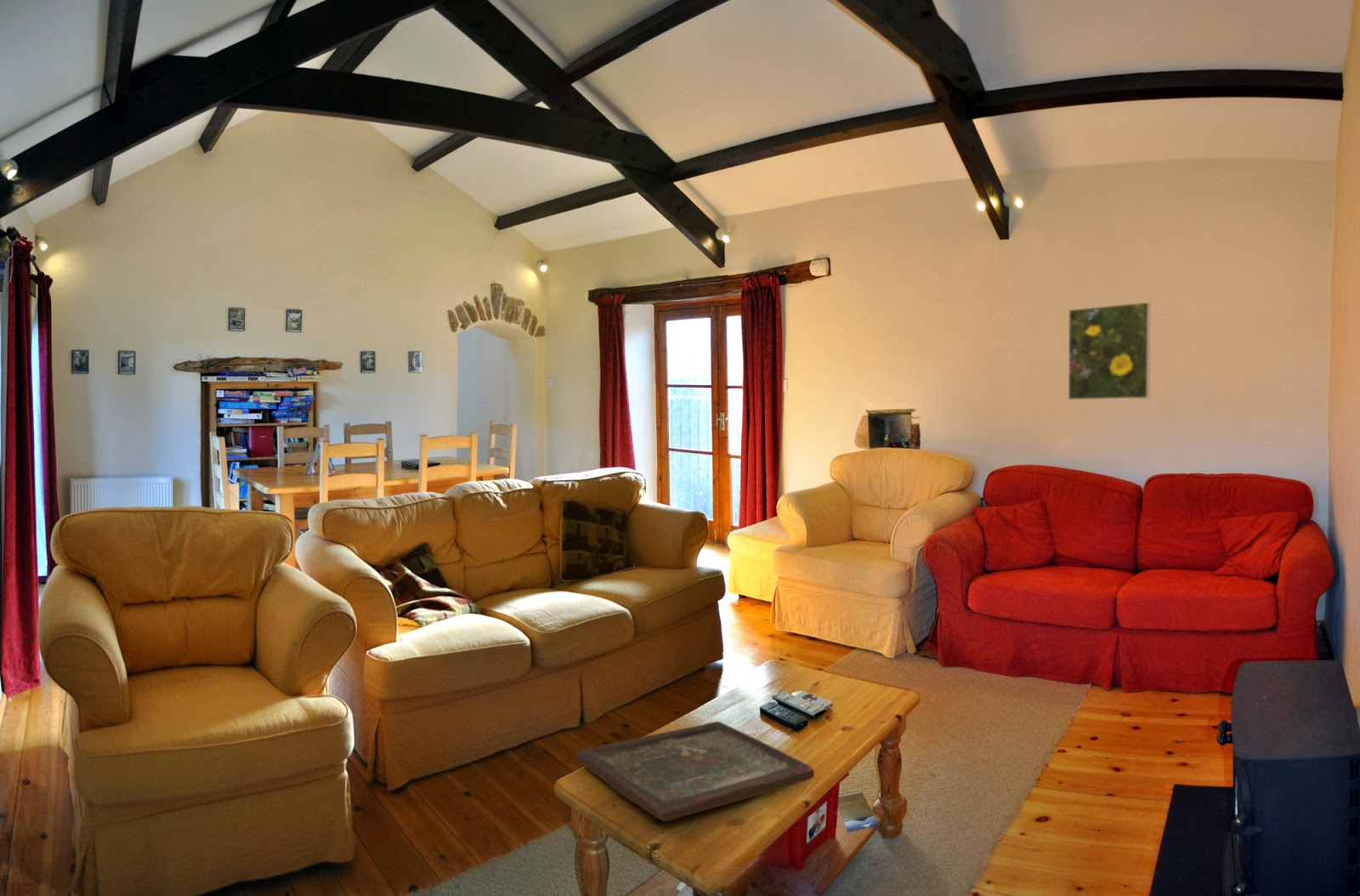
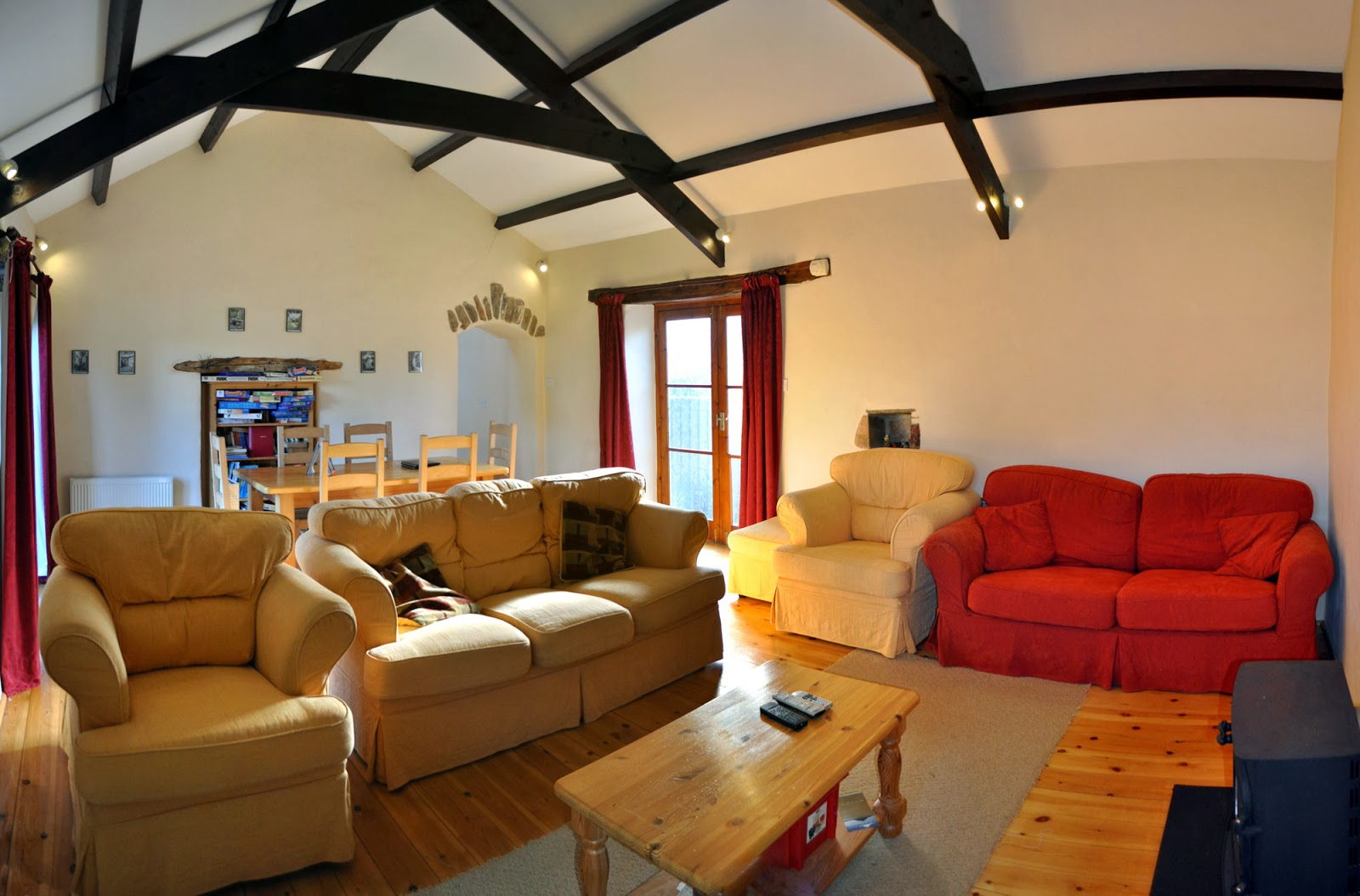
- board game (693, 763)
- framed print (1108, 352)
